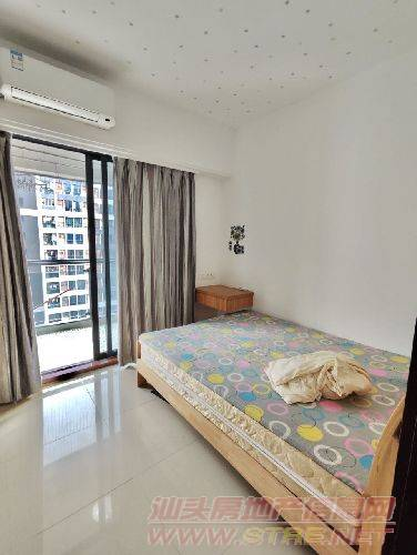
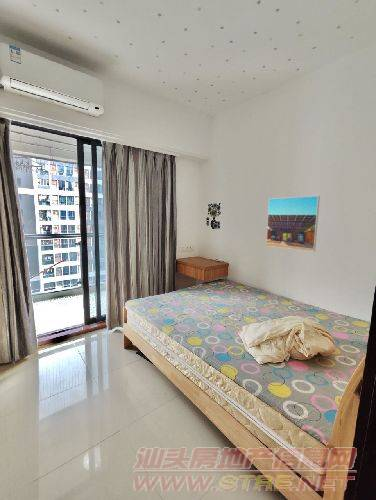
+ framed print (290, 223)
